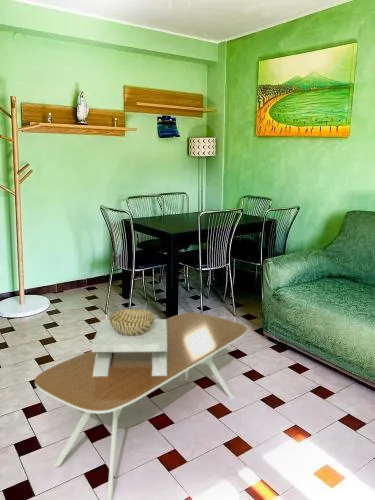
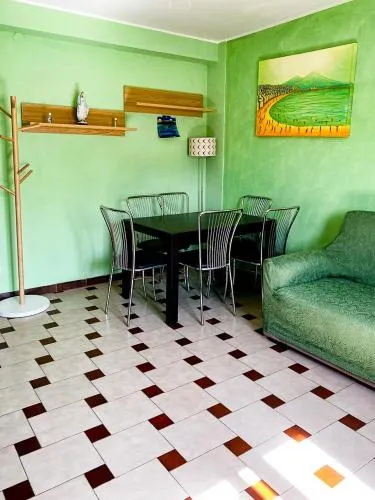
- coffee table (156, 388)
- decorative bowl (132, 337)
